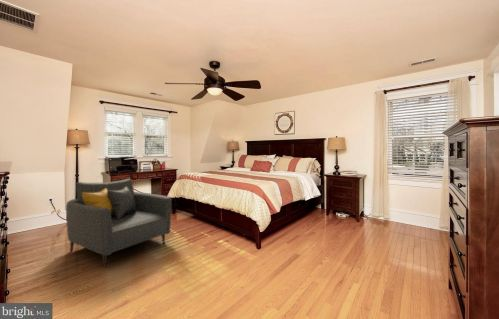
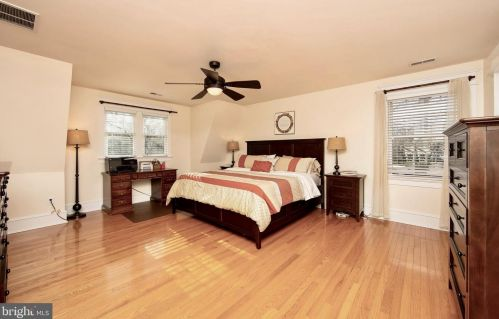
- armchair (120, 214)
